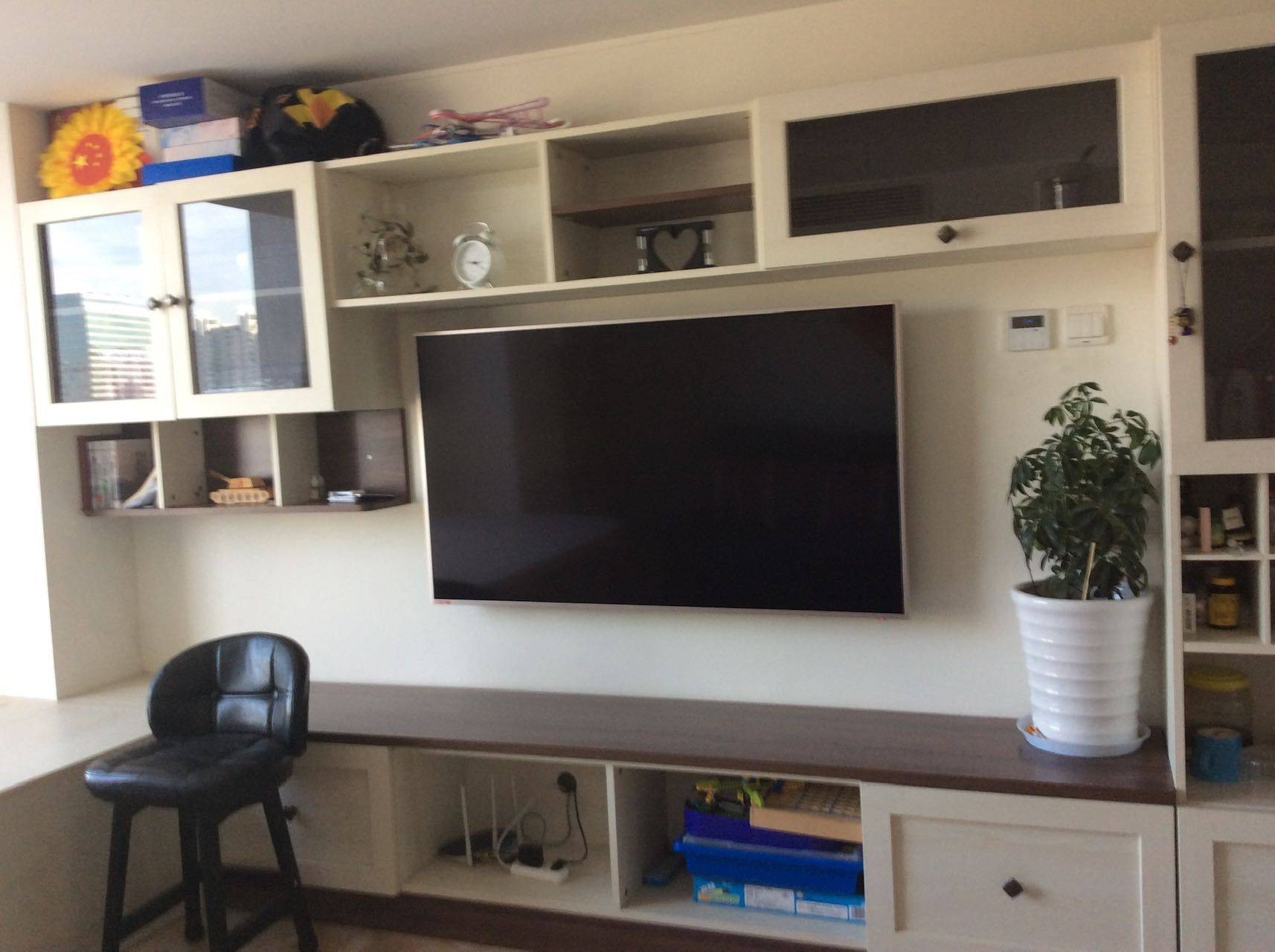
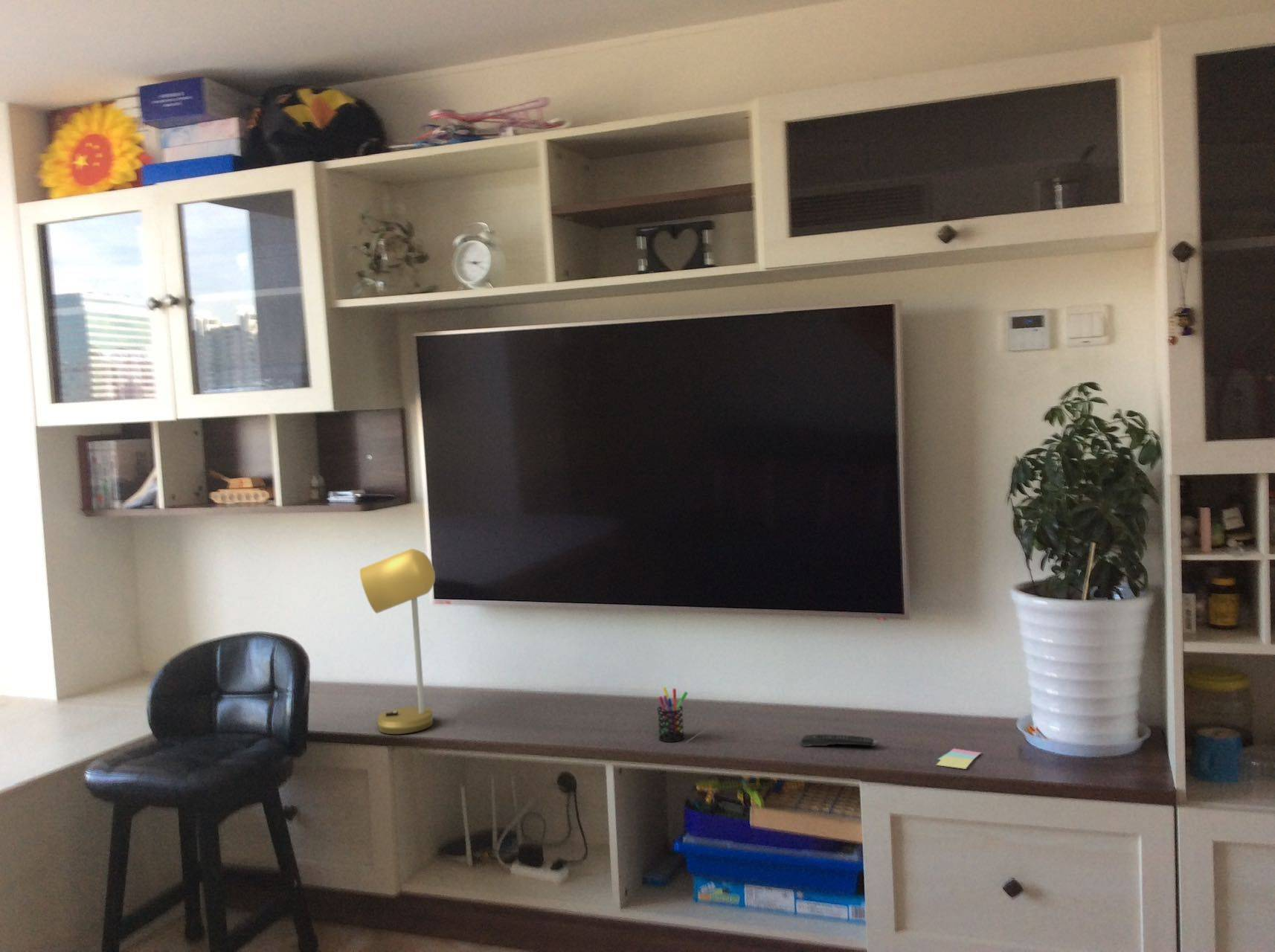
+ pen holder (673, 712)
+ remote control (839, 740)
+ desk lamp (414, 638)
+ sticky notes (957, 758)
